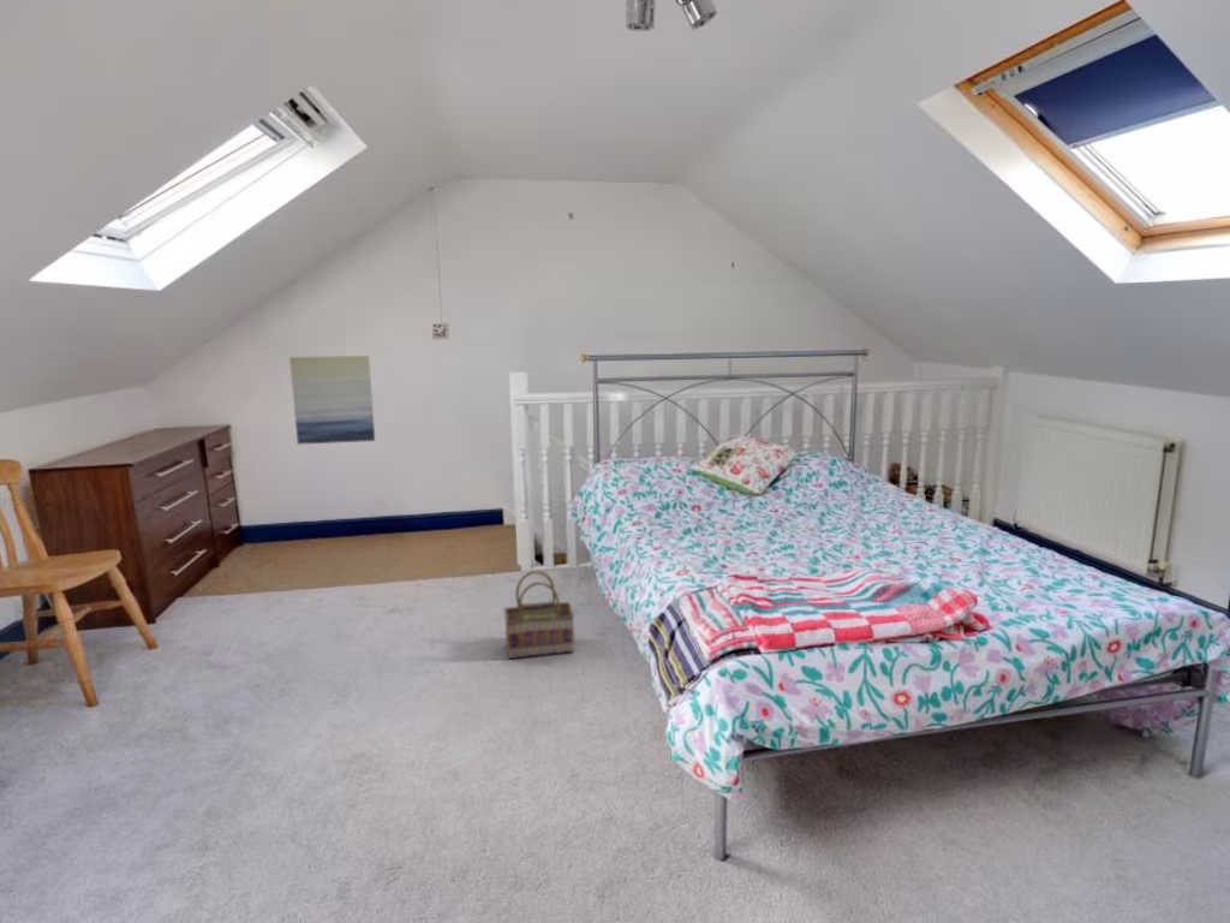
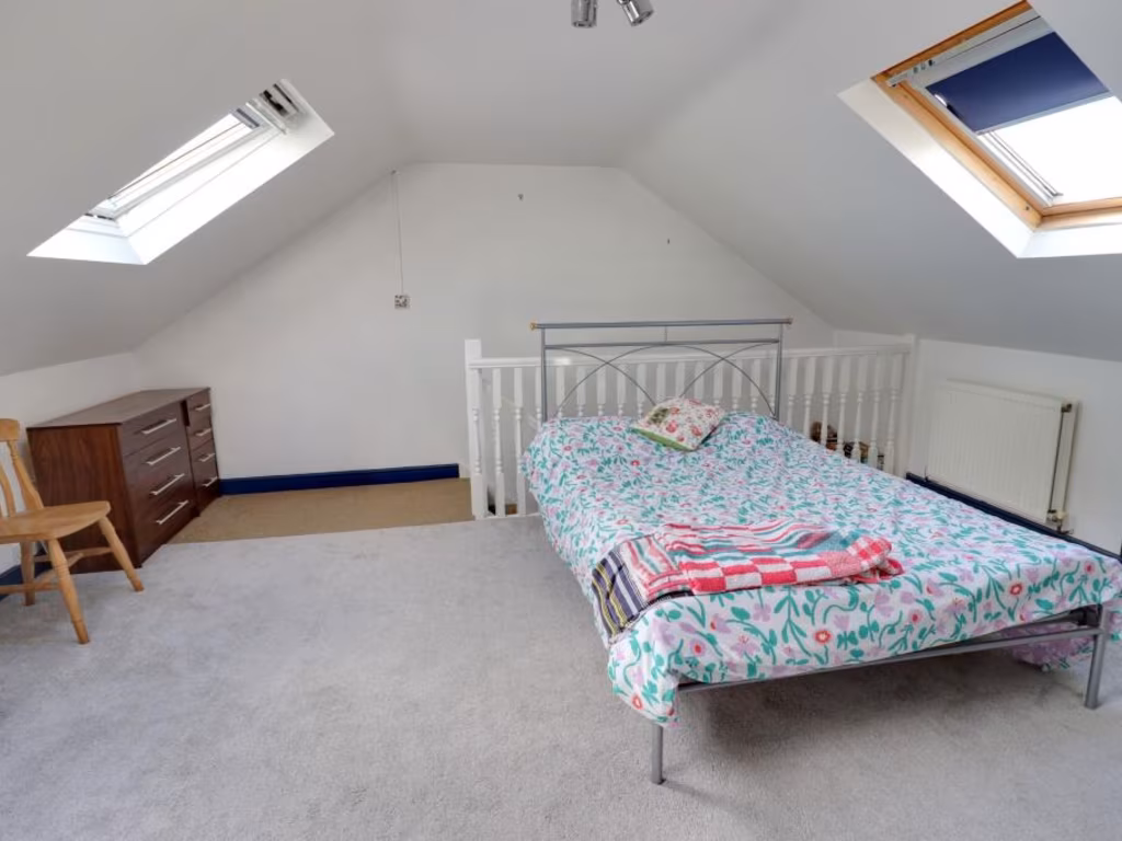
- basket (538, 612)
- wall art (333, 399)
